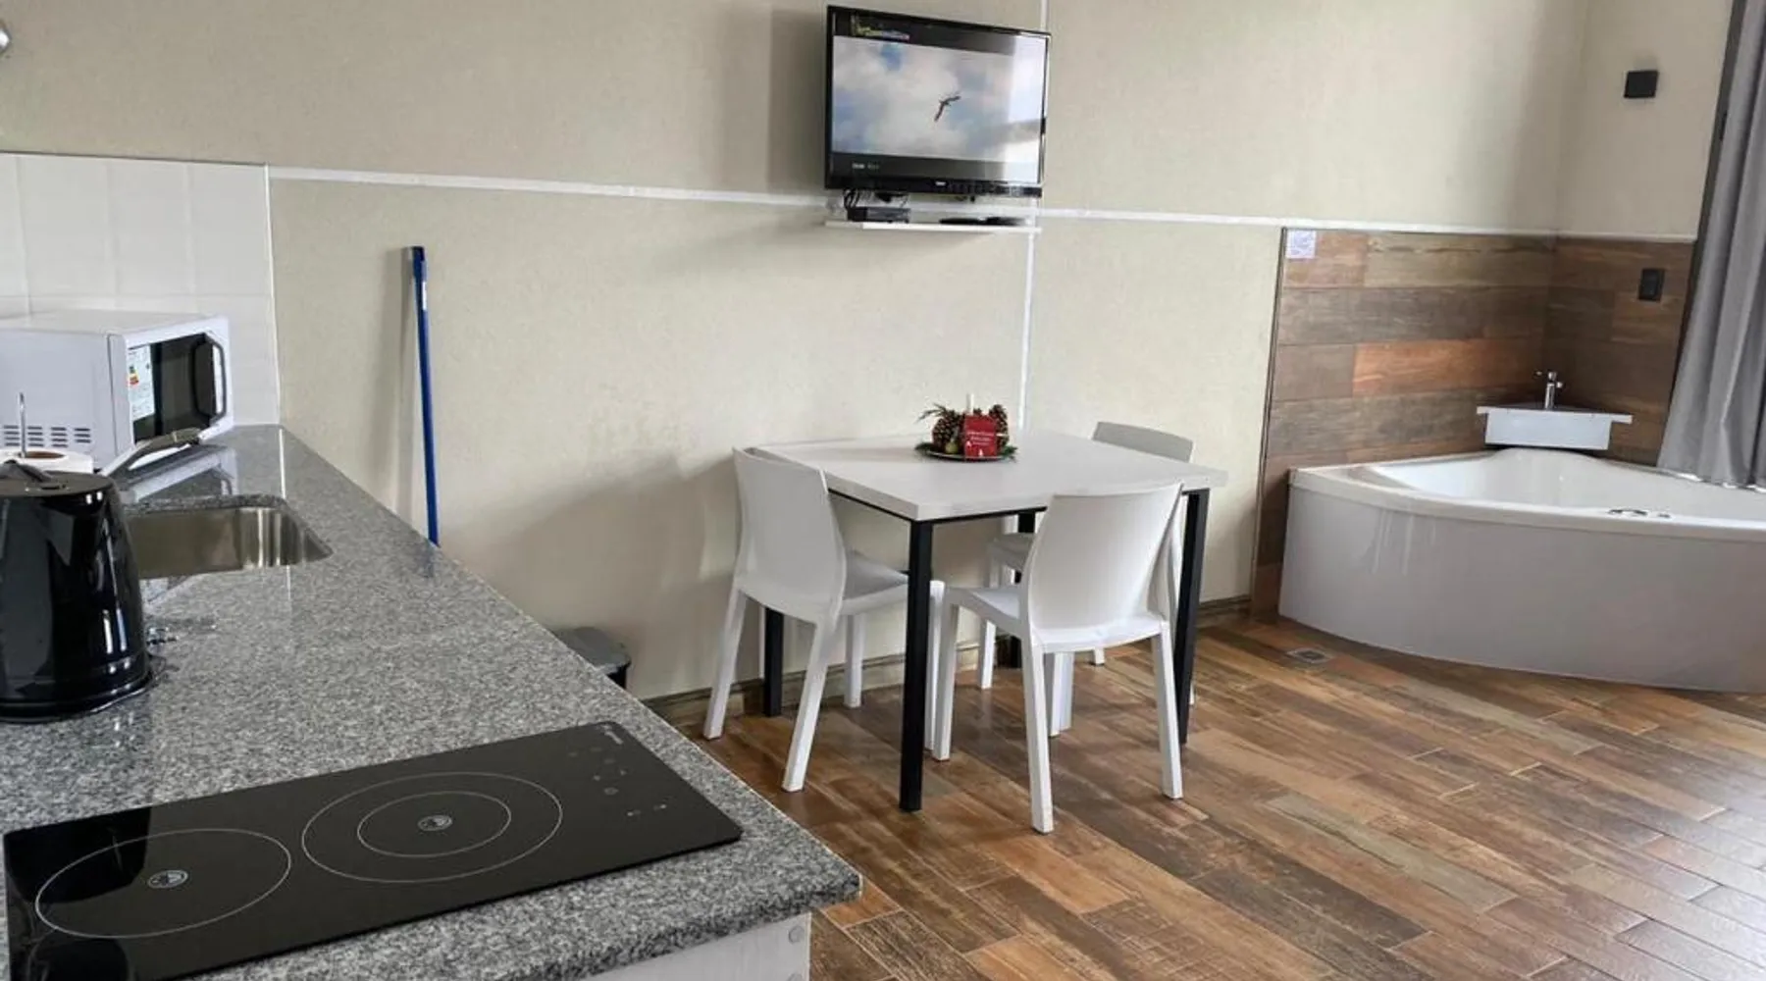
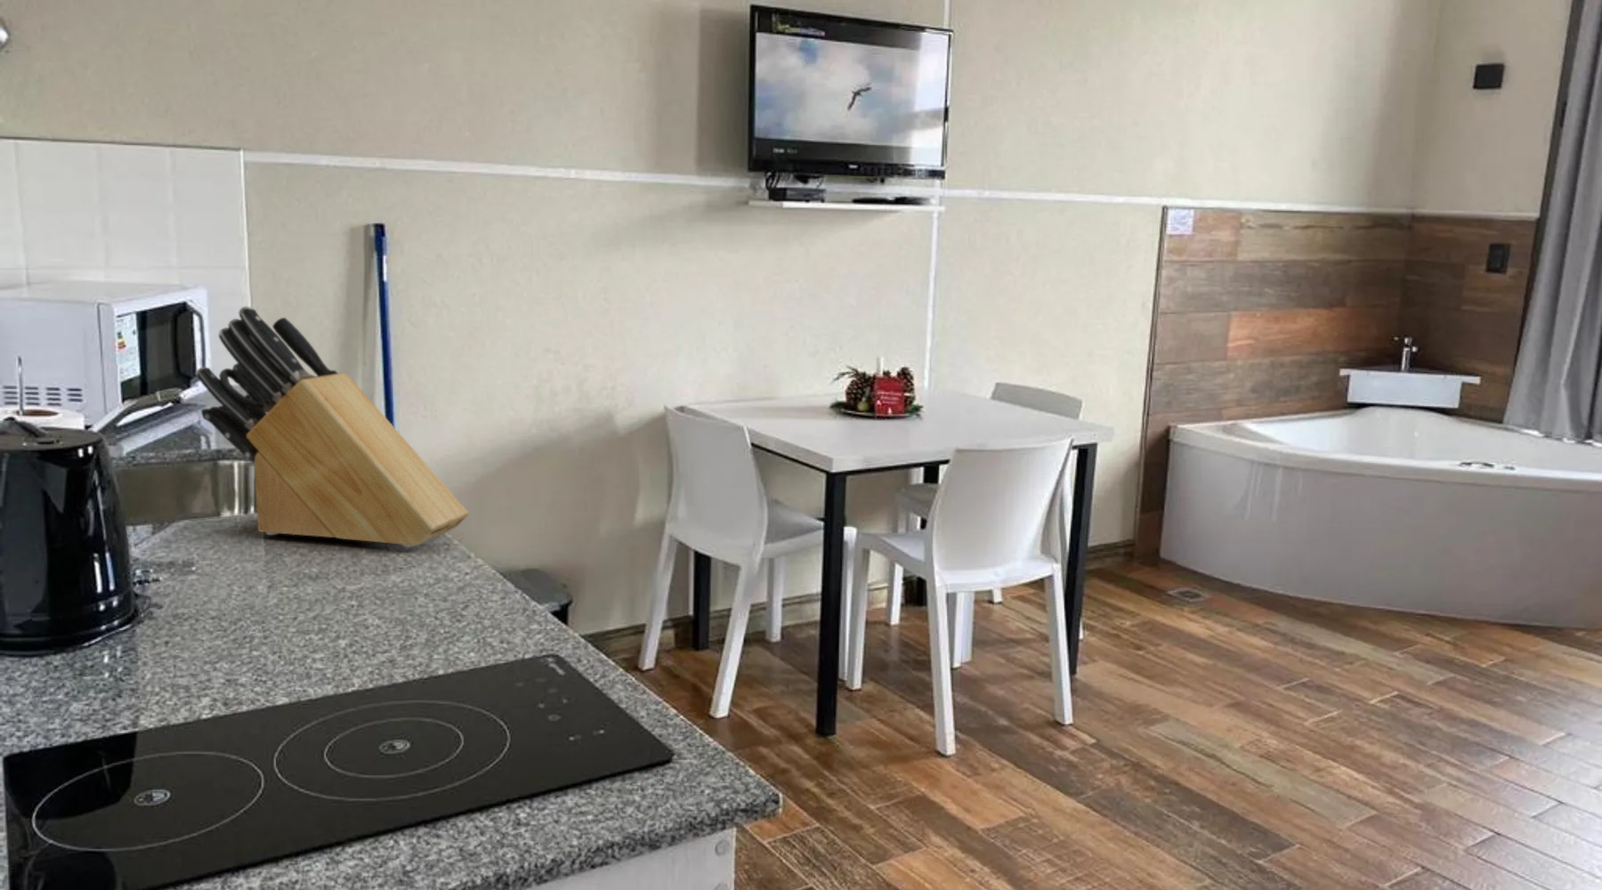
+ knife block (332, 422)
